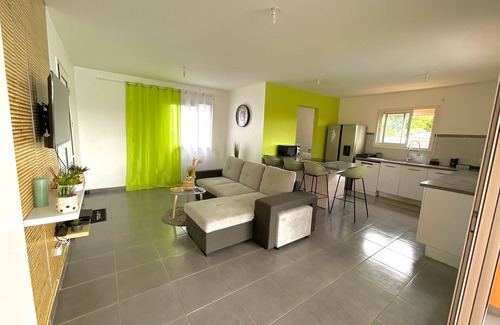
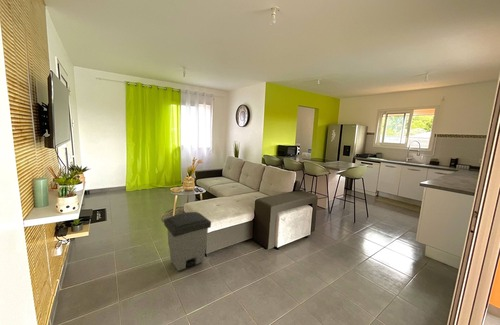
+ trash can (187, 239)
